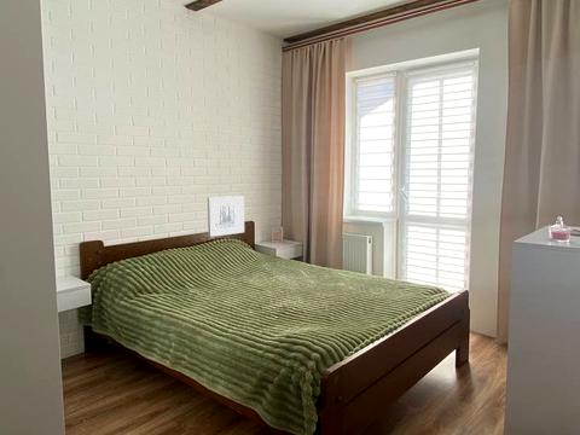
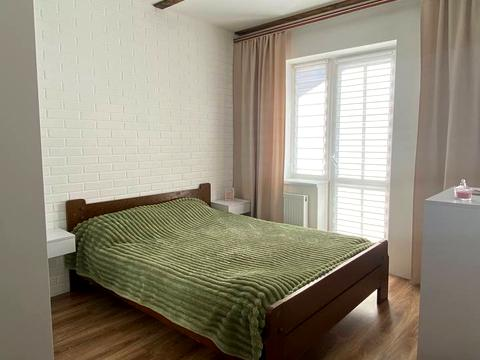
- wall art (226, 215)
